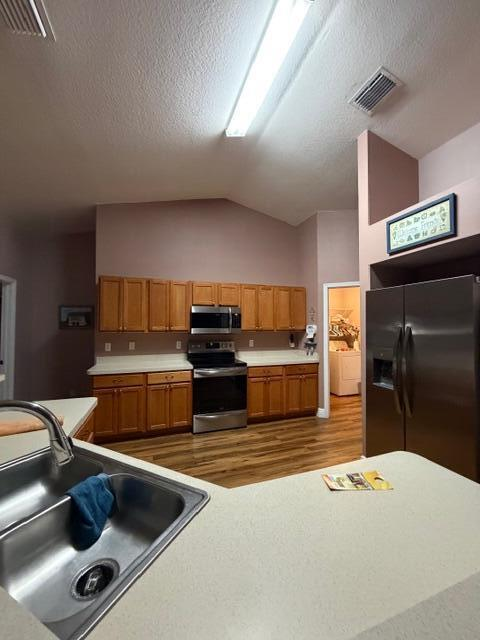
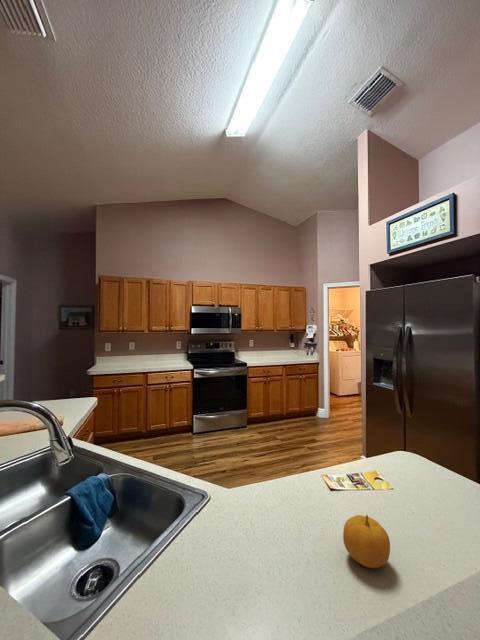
+ fruit (366, 536)
